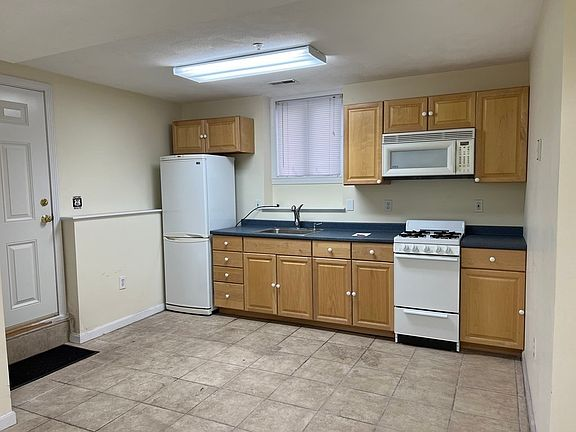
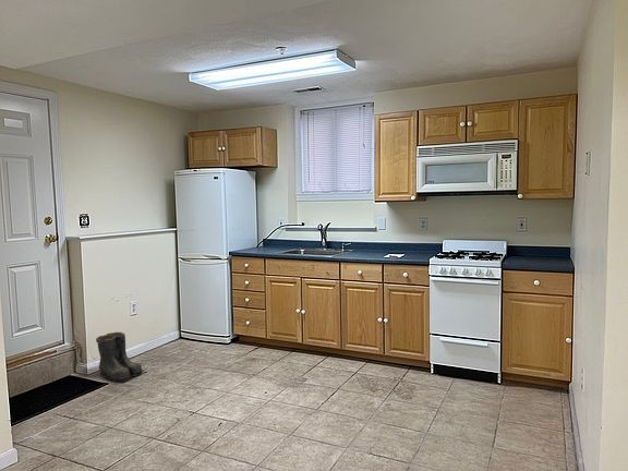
+ boots (118, 354)
